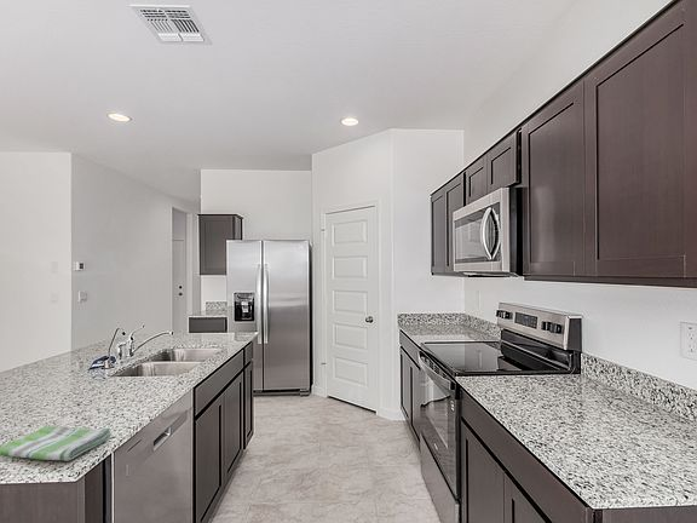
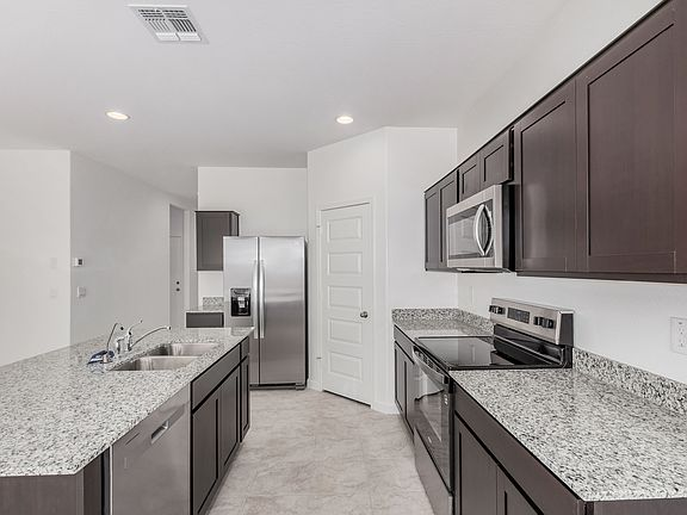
- dish towel (56, 441)
